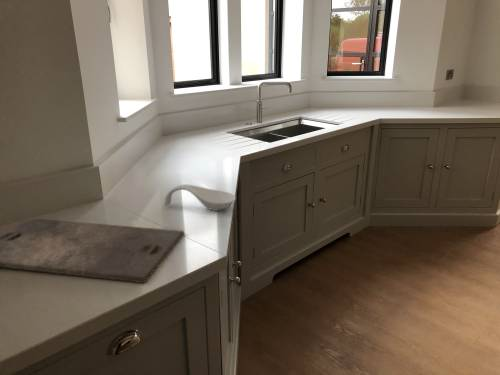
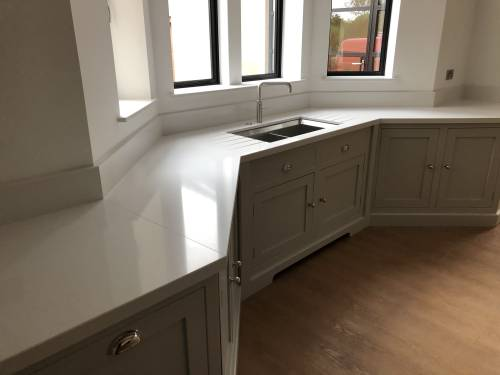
- cutting board (78, 245)
- spoon rest (199, 196)
